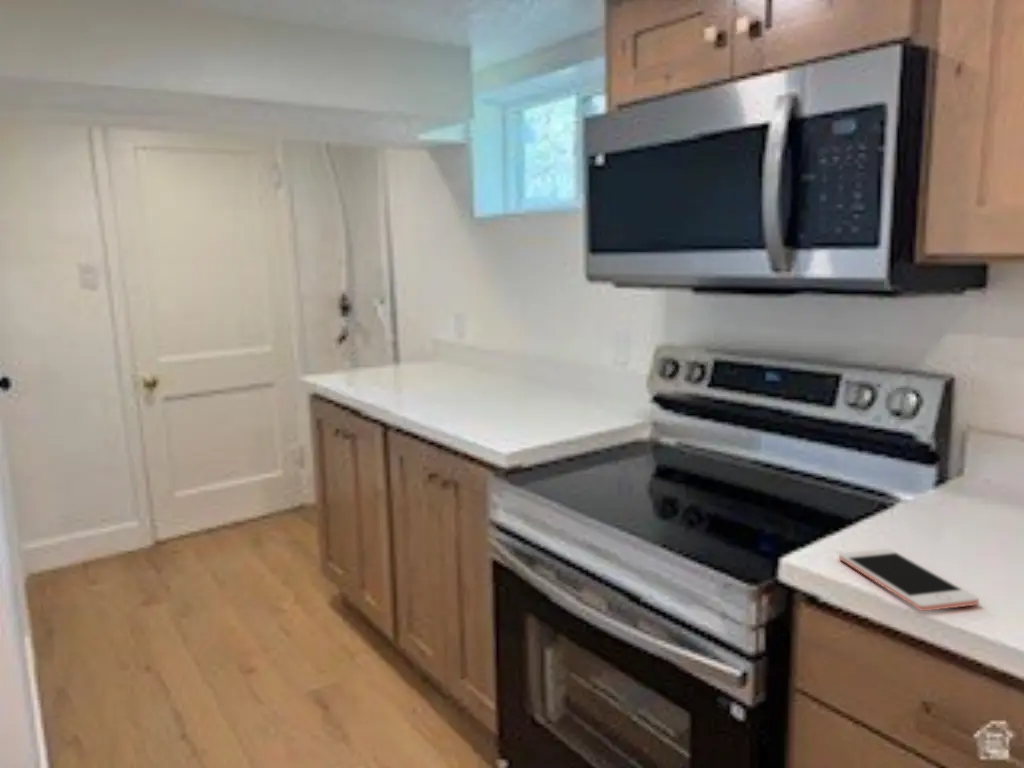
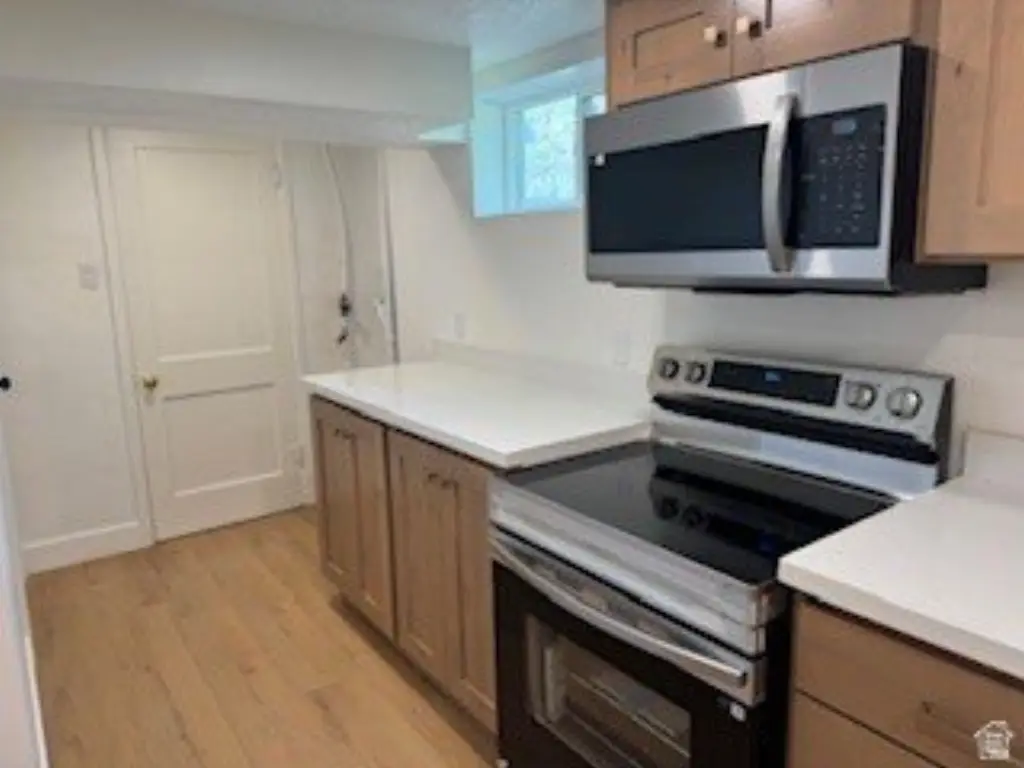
- cell phone (903, 577)
